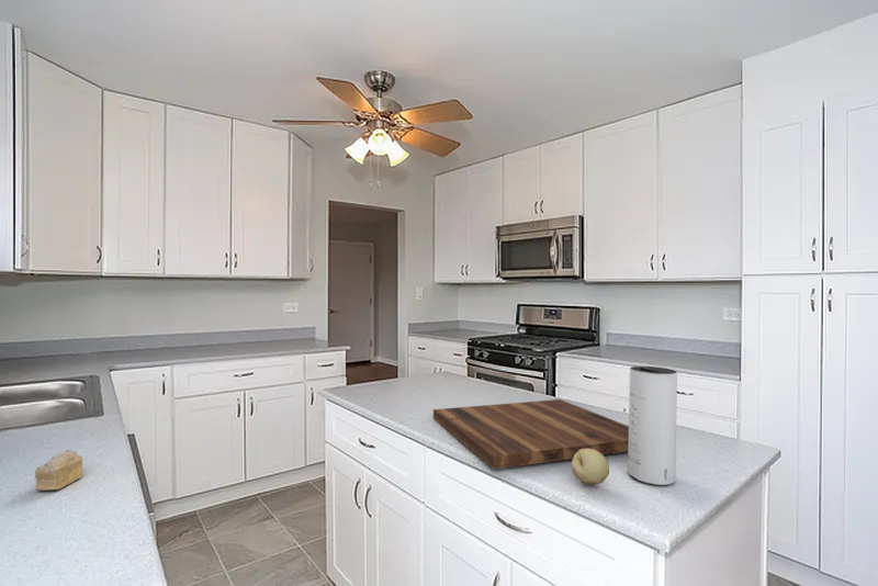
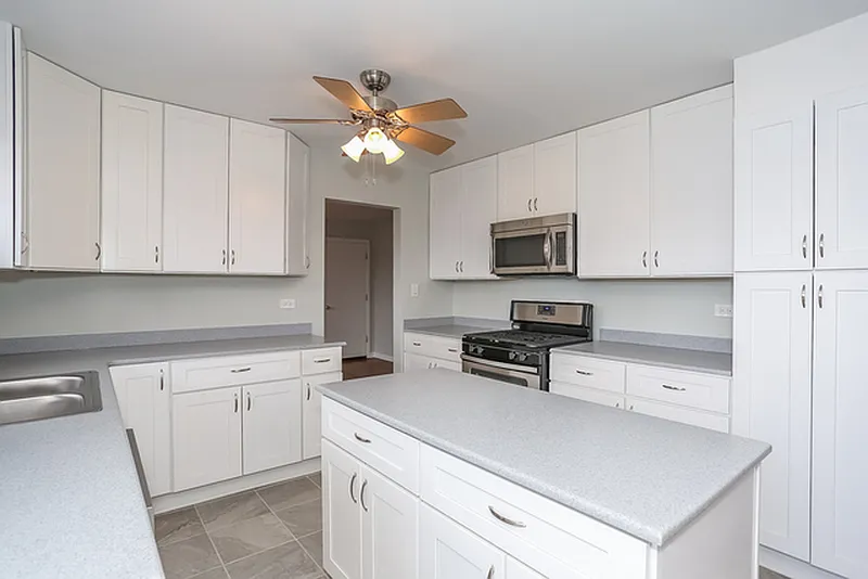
- fruit (589, 466)
- cutting board (533, 426)
- cake slice (59, 469)
- speaker (651, 421)
